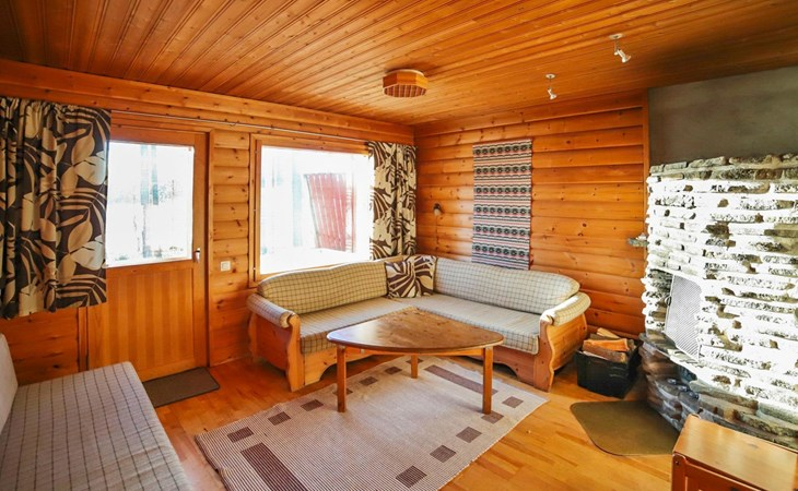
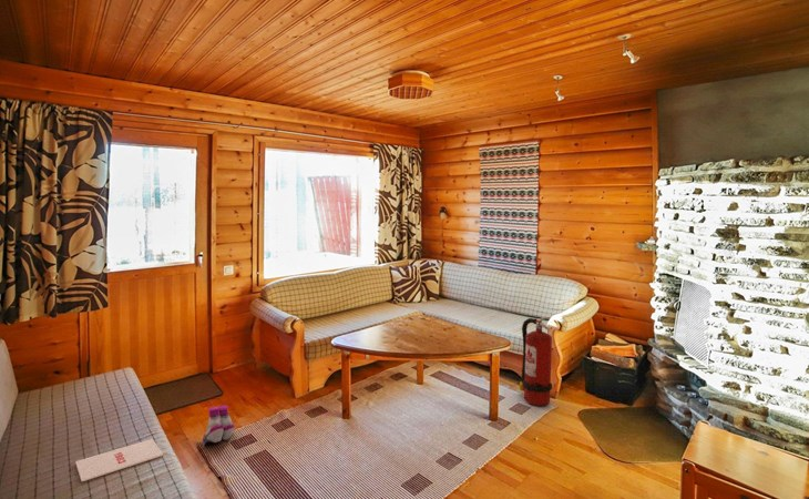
+ fire extinguisher (534, 356)
+ magazine (120, 458)
+ boots (217, 421)
